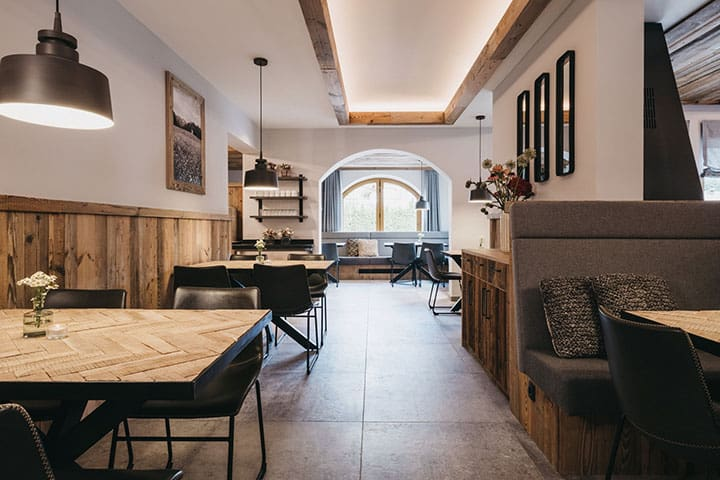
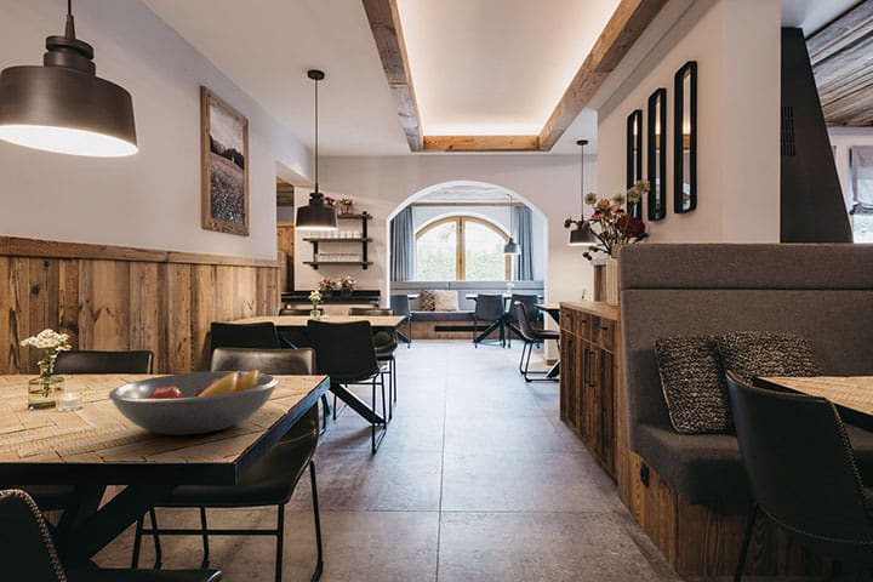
+ fruit bowl (199, 399)
